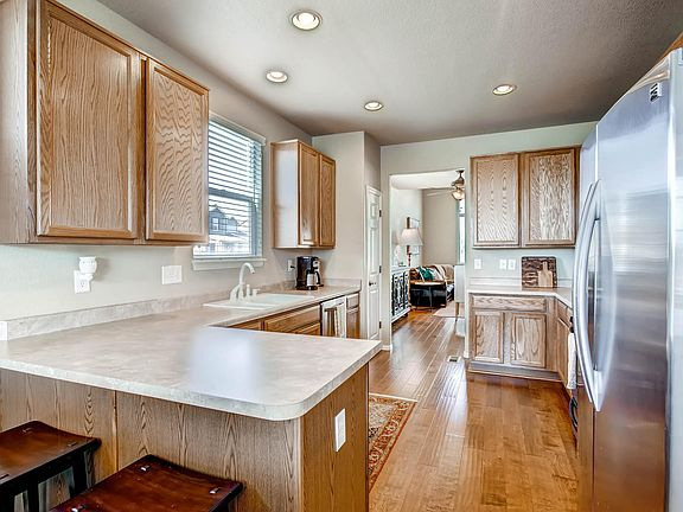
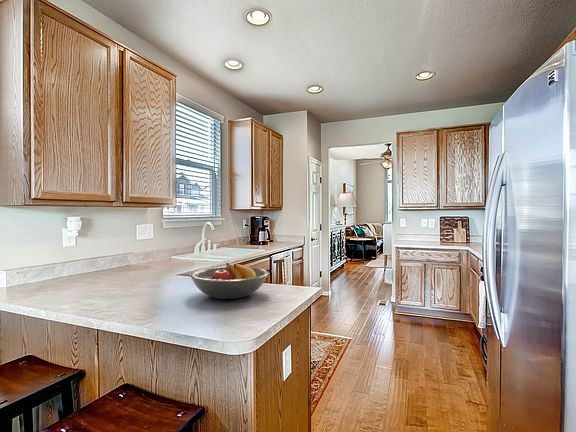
+ fruit bowl (230, 281)
